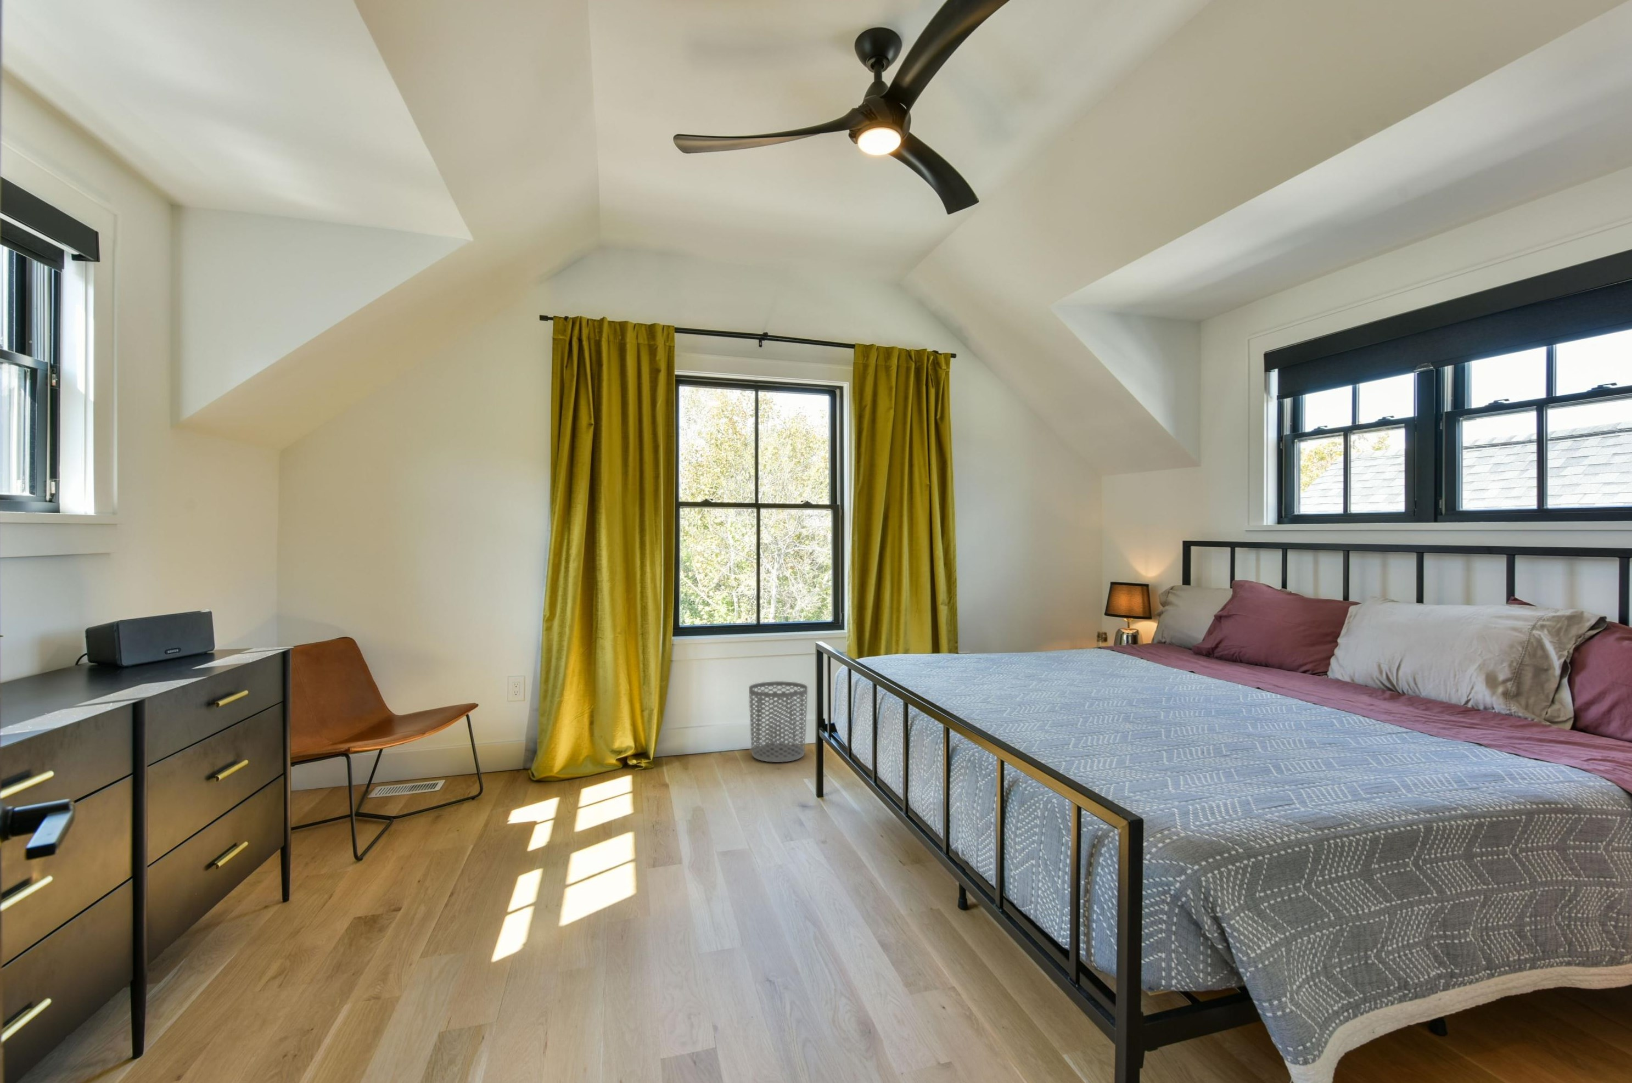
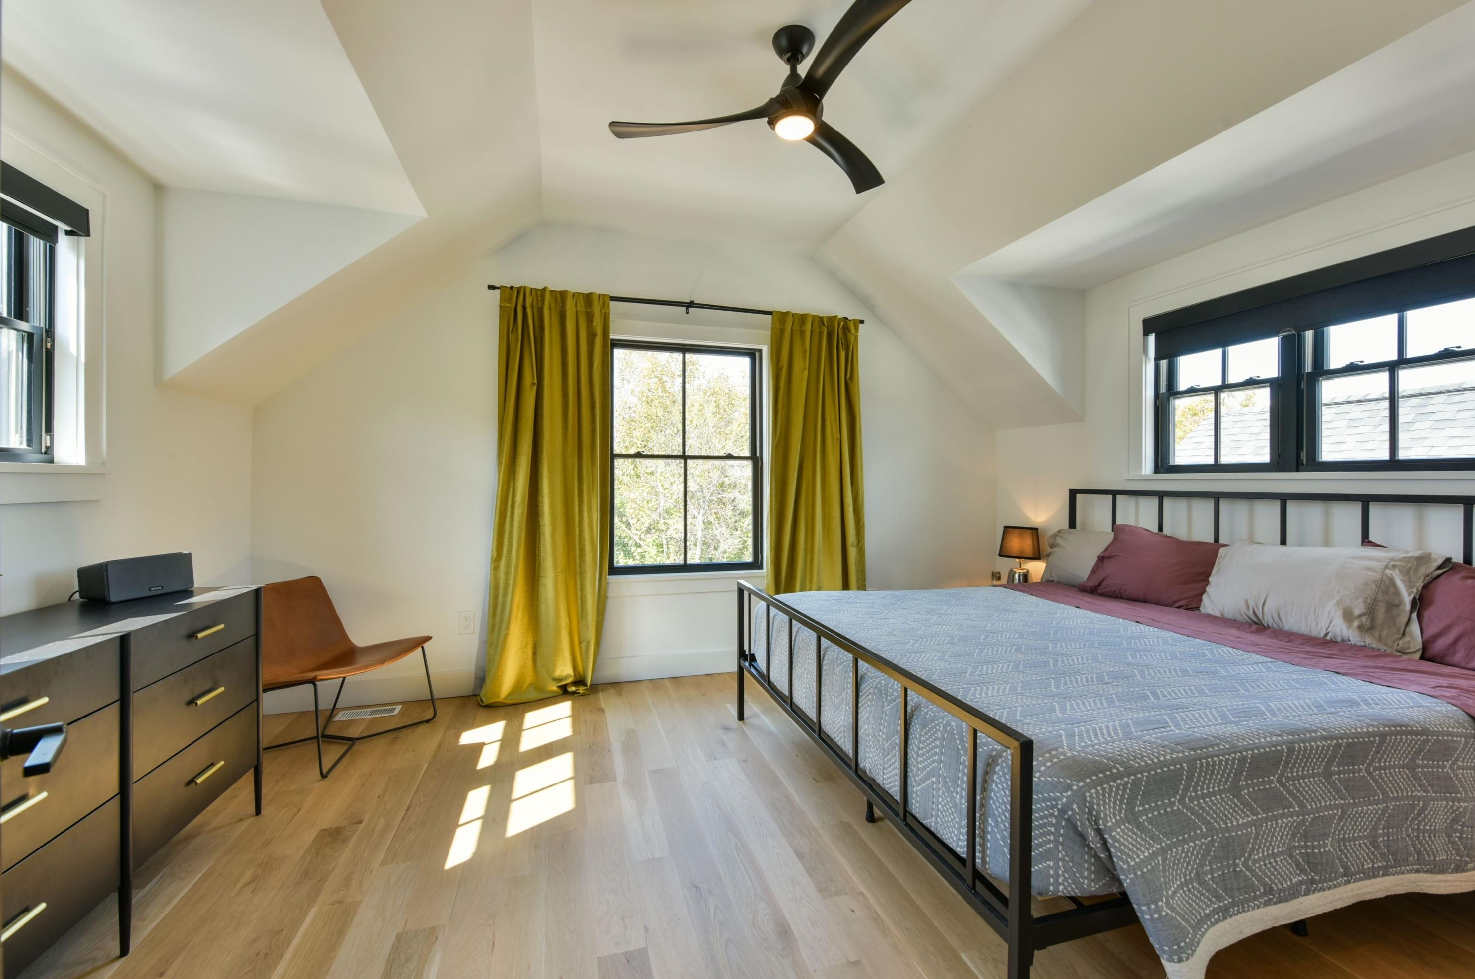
- waste bin (777, 720)
